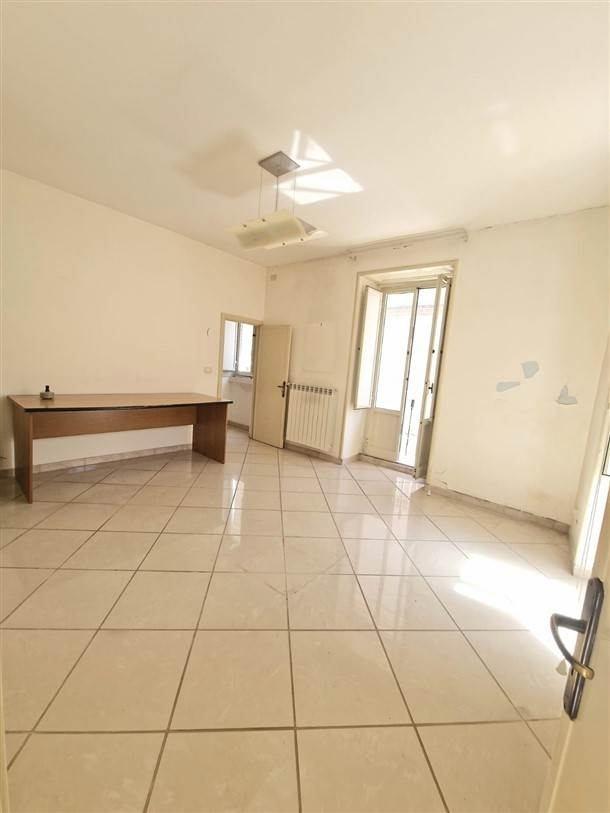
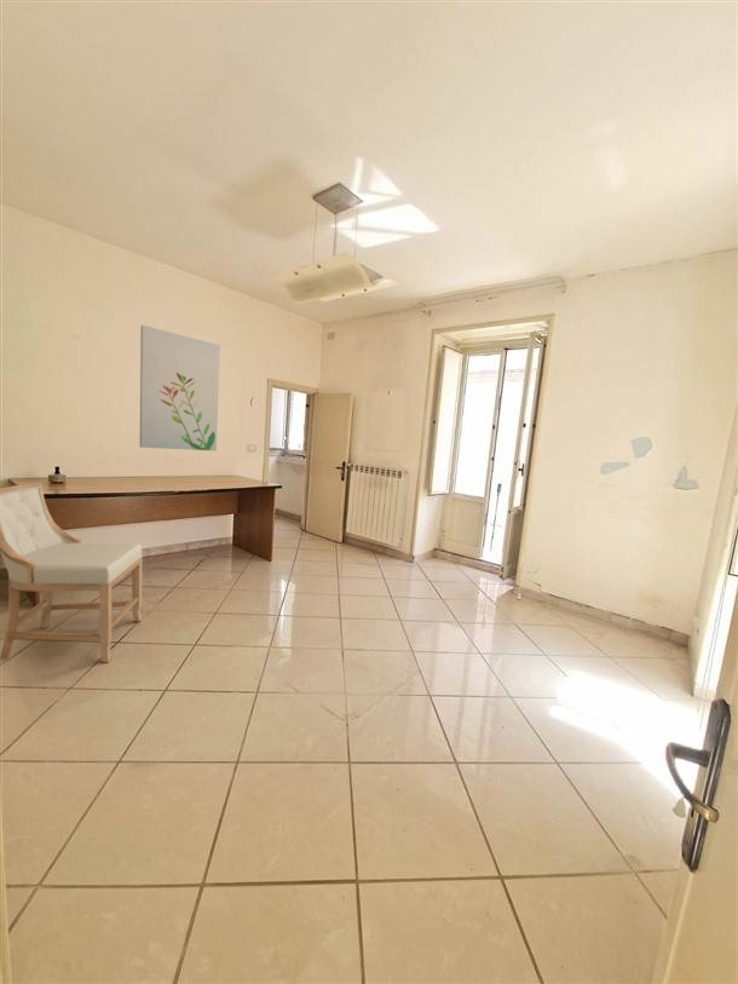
+ wall art (181, 393)
+ bar stool (69, 566)
